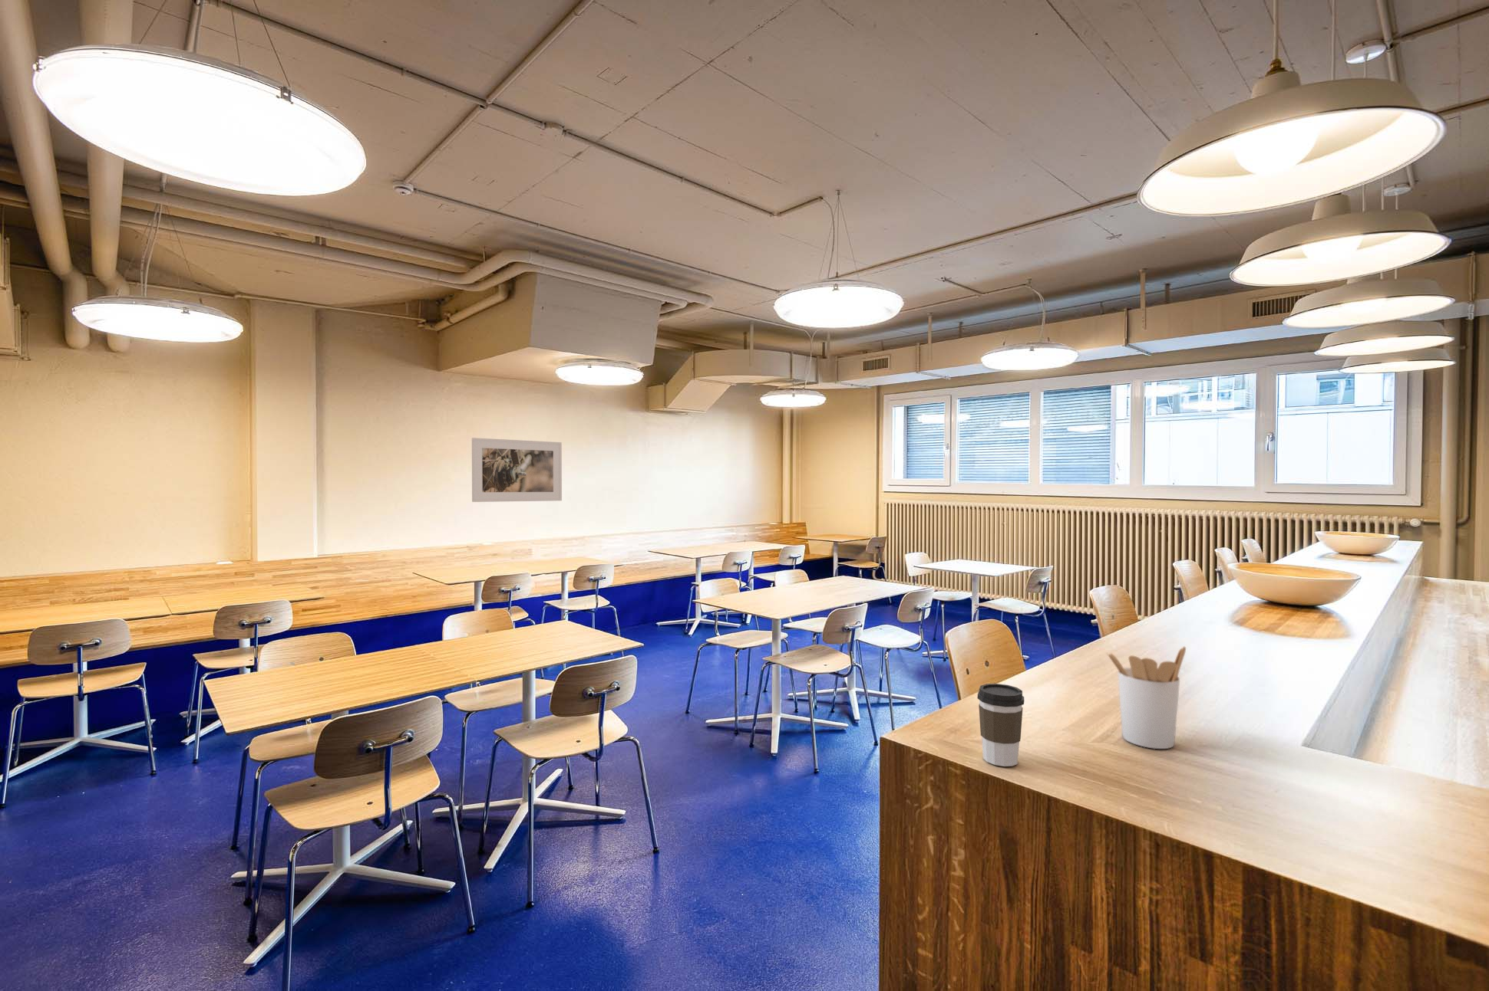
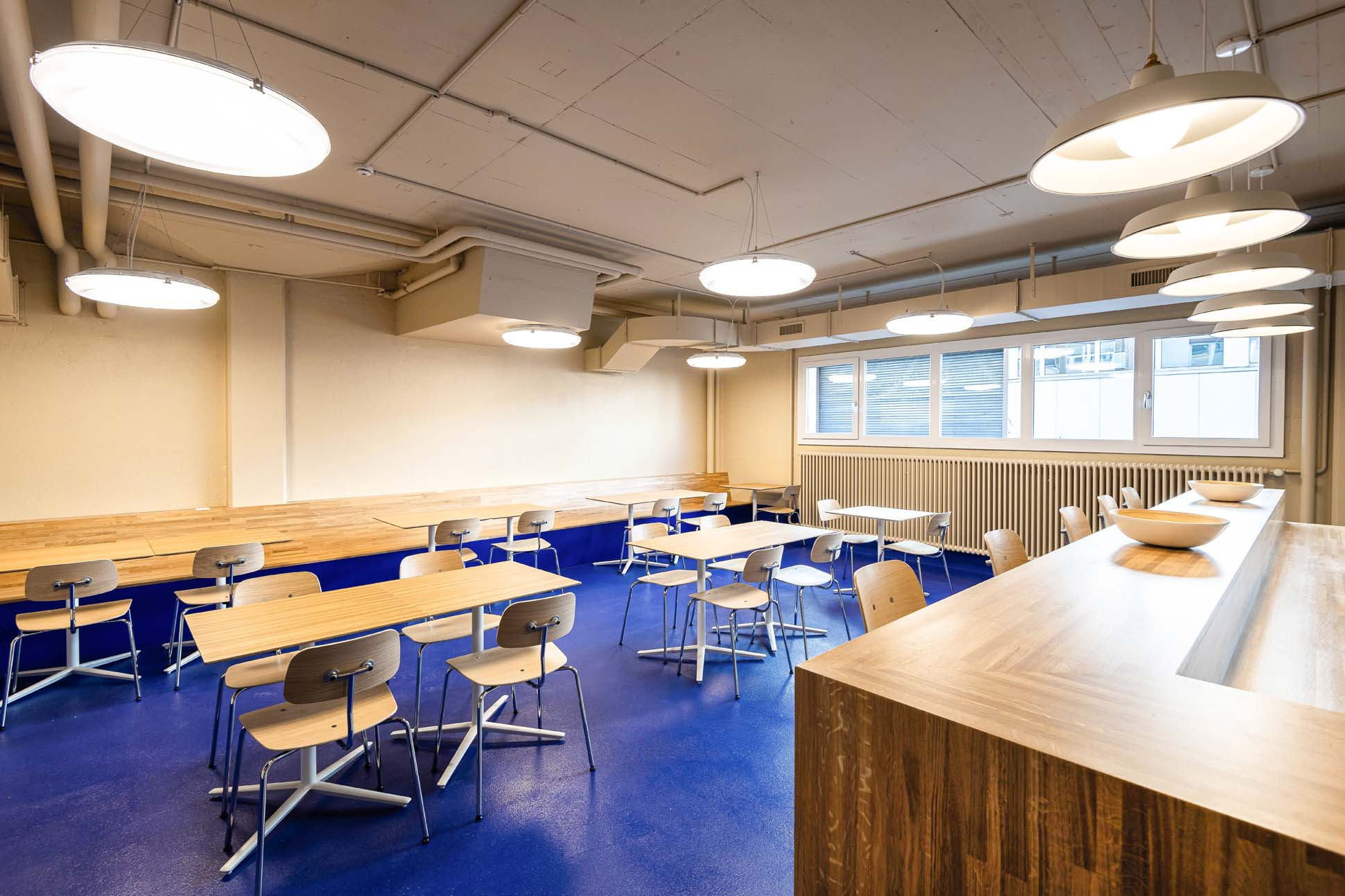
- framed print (519, 470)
- utensil holder (1149, 696)
- coffee cup (1000, 724)
